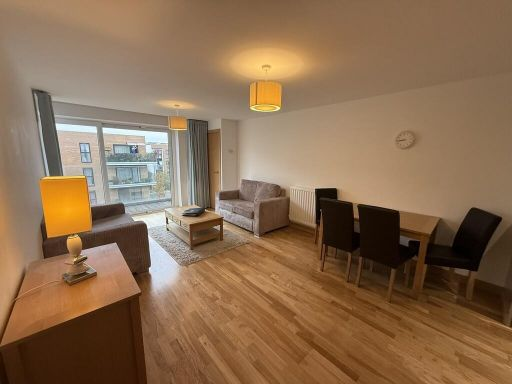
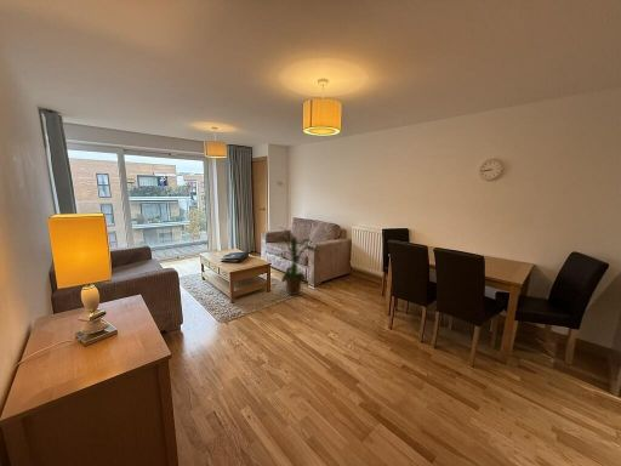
+ house plant (296, 263)
